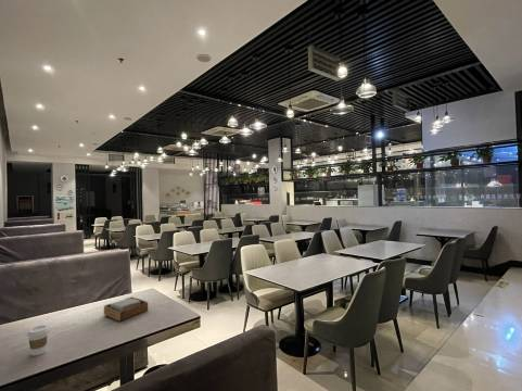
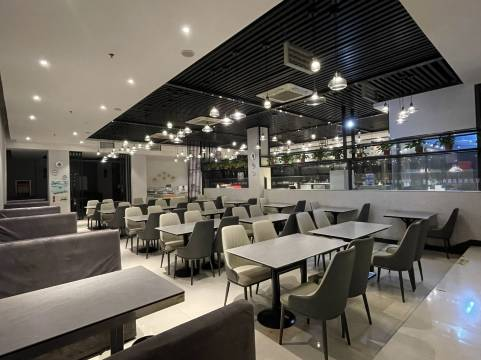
- coffee cup (38, 340)
- napkin holder (126, 306)
